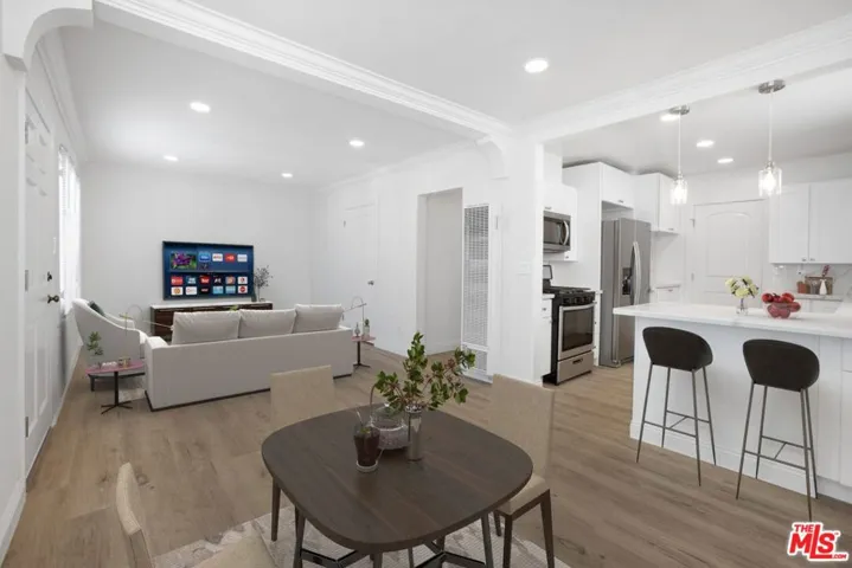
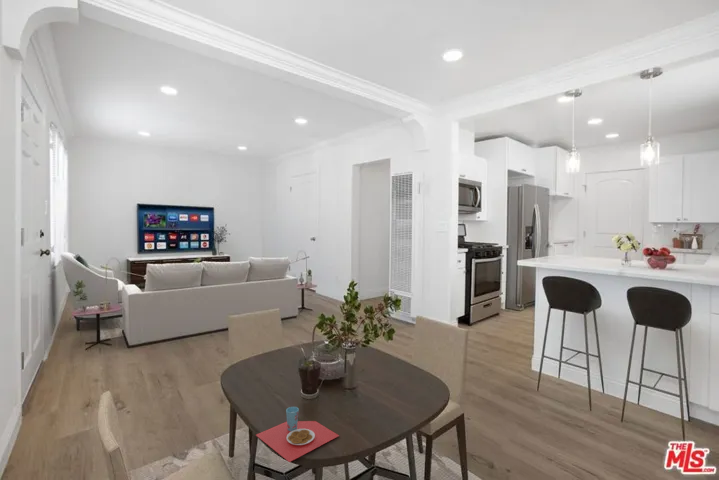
+ placemat (297, 425)
